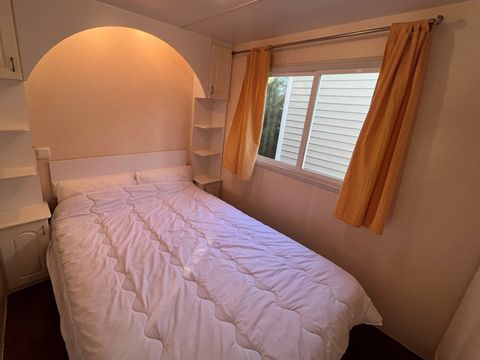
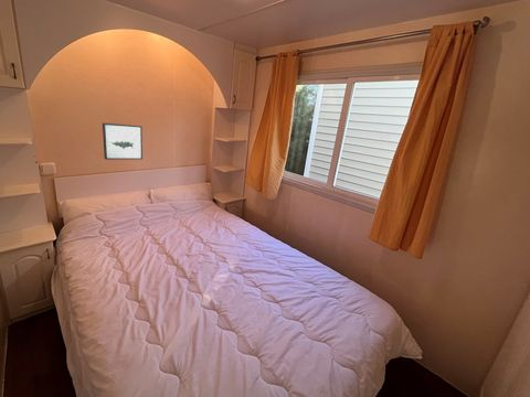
+ wall art (124, 141)
